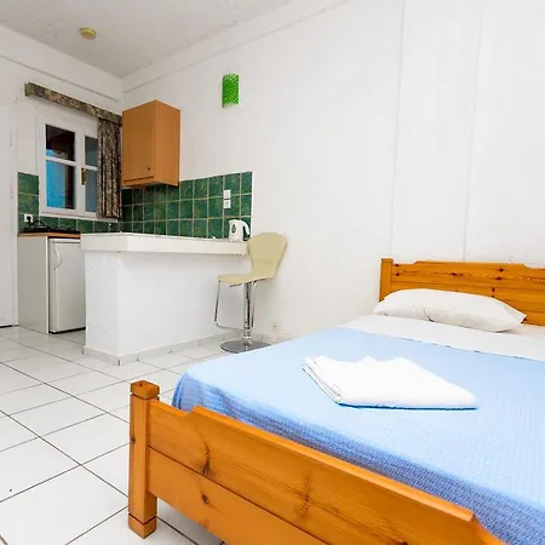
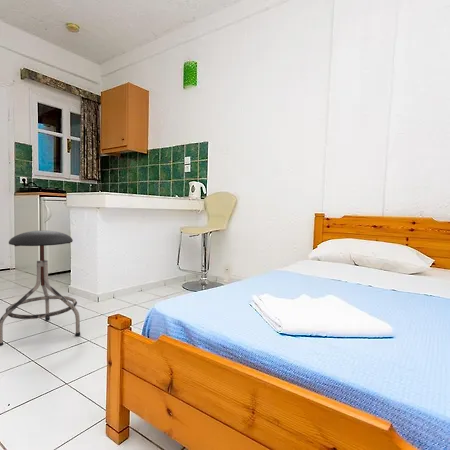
+ stool (46, 282)
